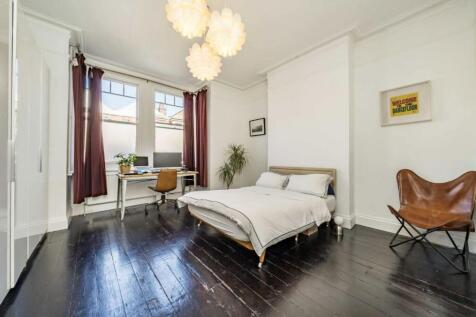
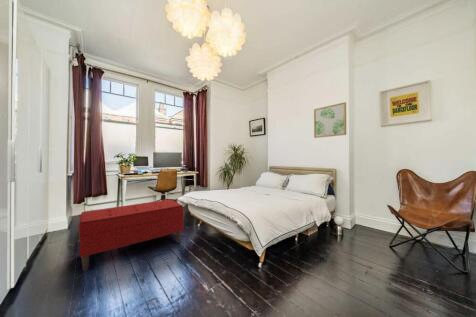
+ wall art (329, 121)
+ bench (135, 228)
